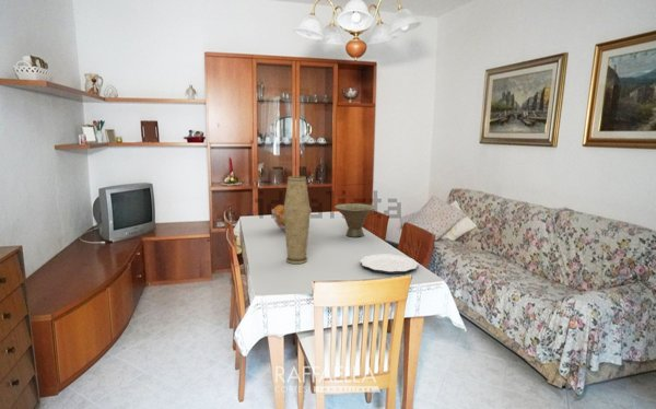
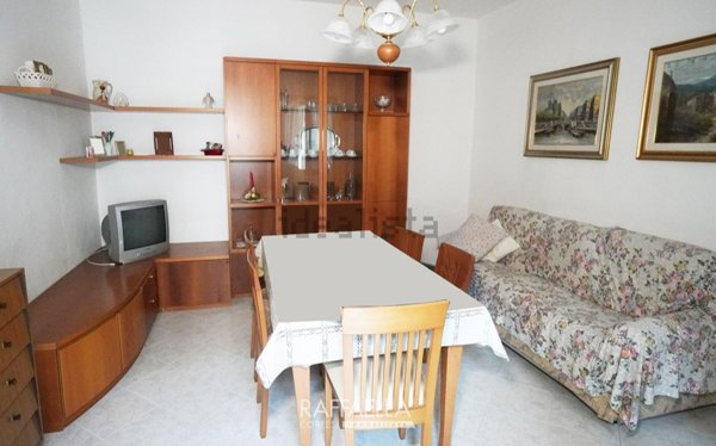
- plate (388, 264)
- vase (296, 219)
- fruit basket (283, 217)
- bowl (354, 221)
